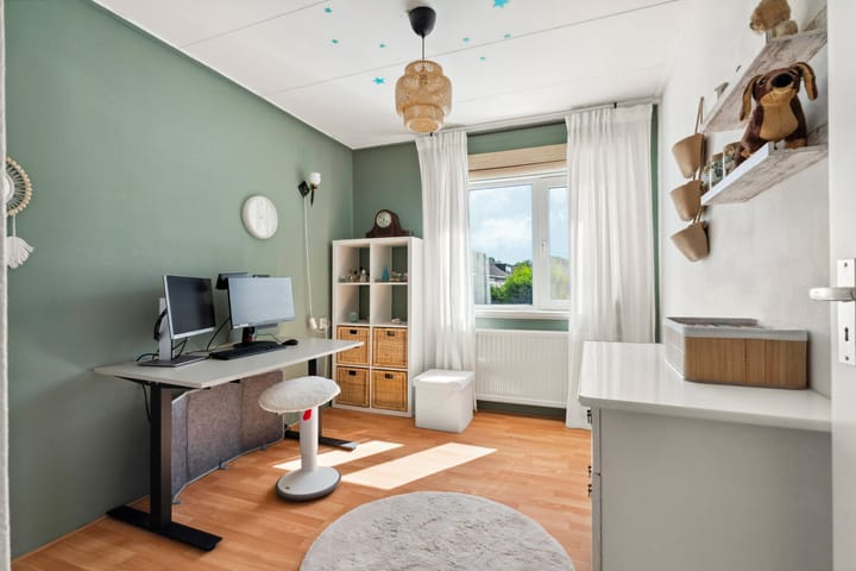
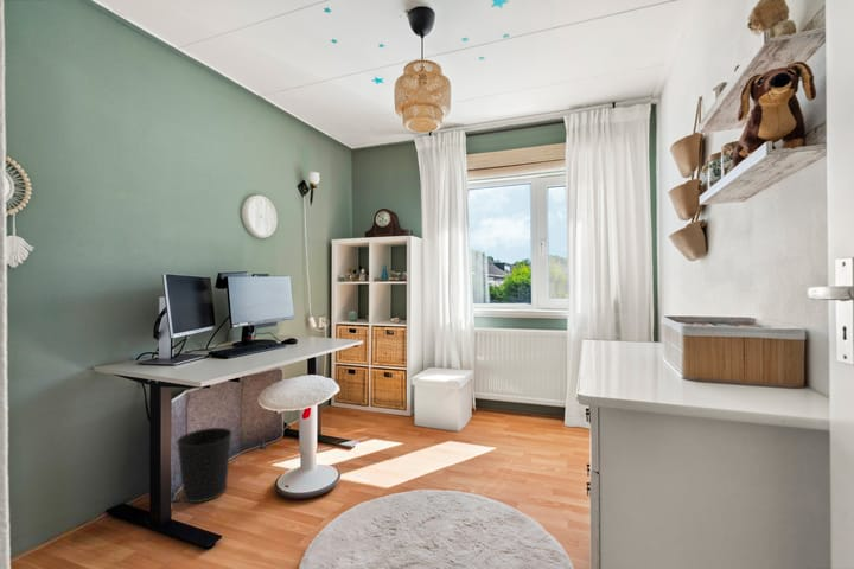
+ wastebasket (205, 463)
